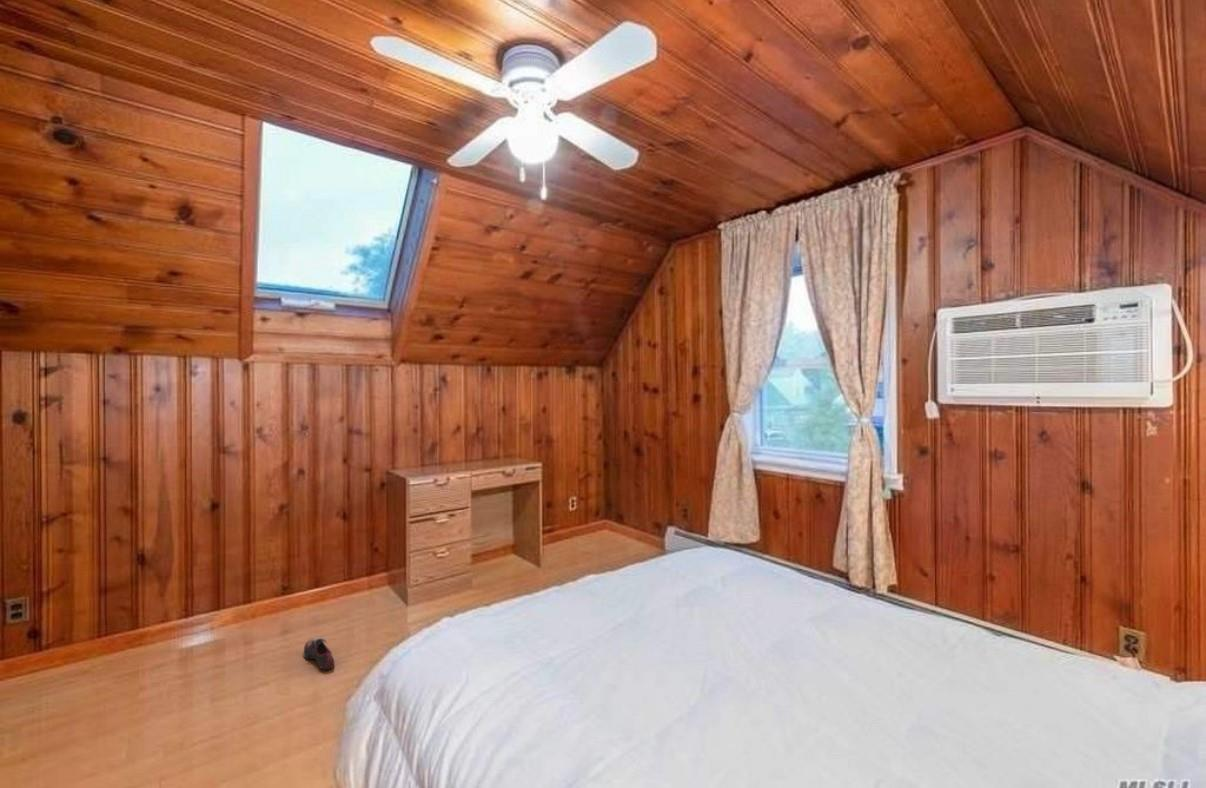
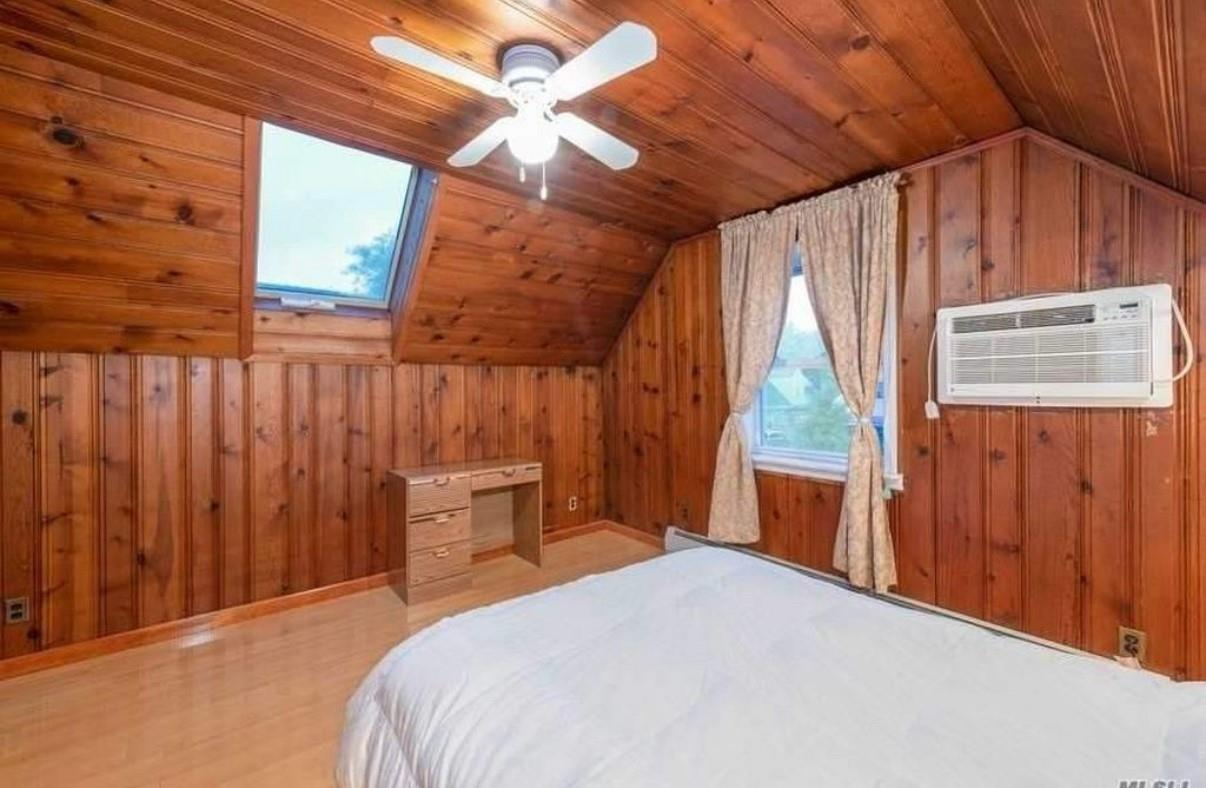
- shoe (319, 648)
